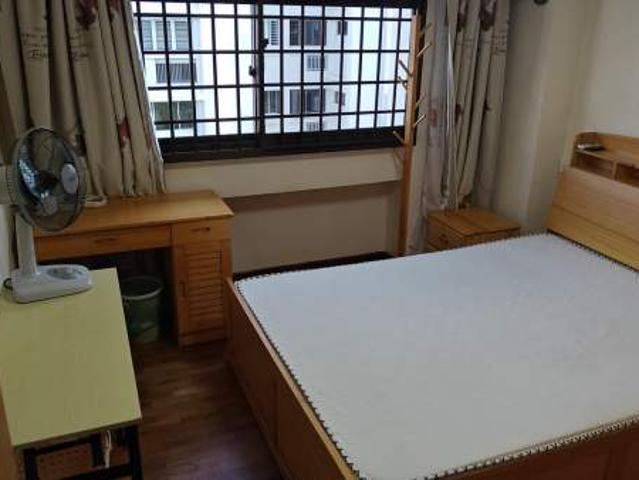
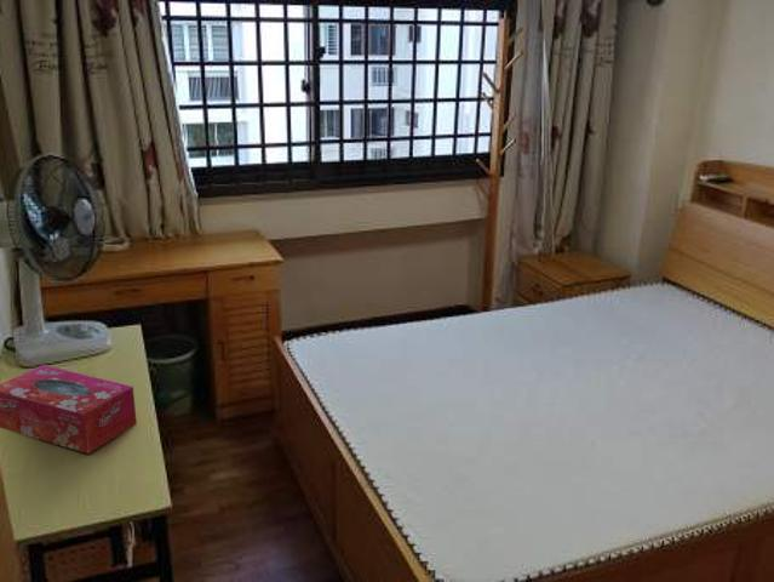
+ tissue box (64, 406)
